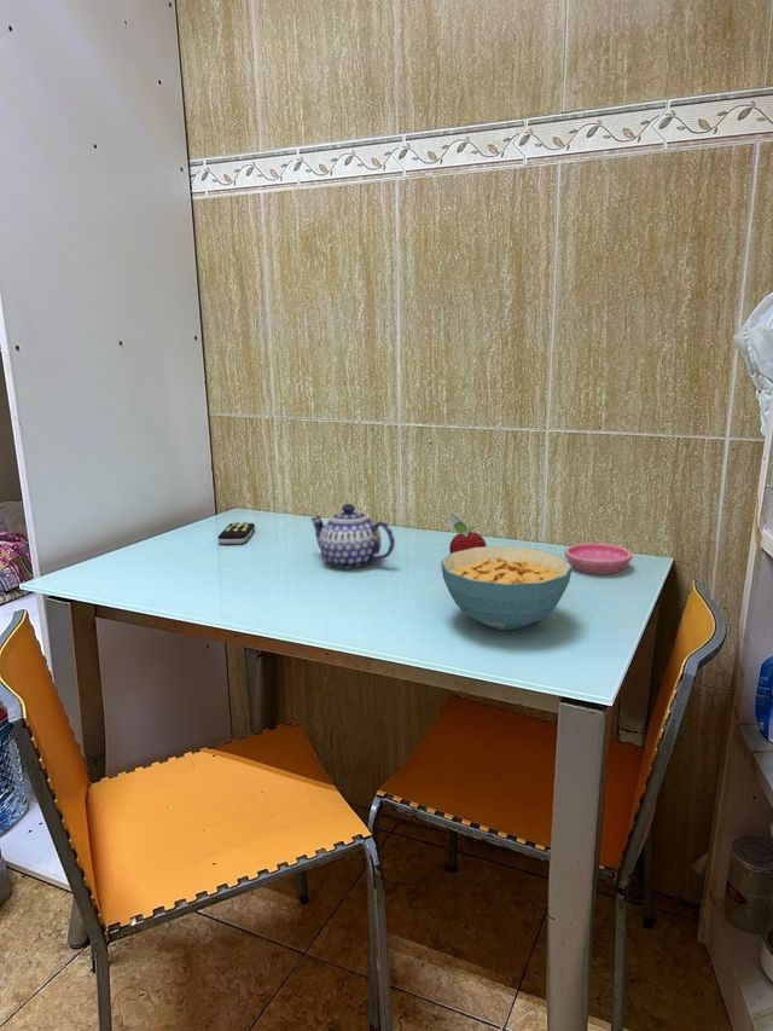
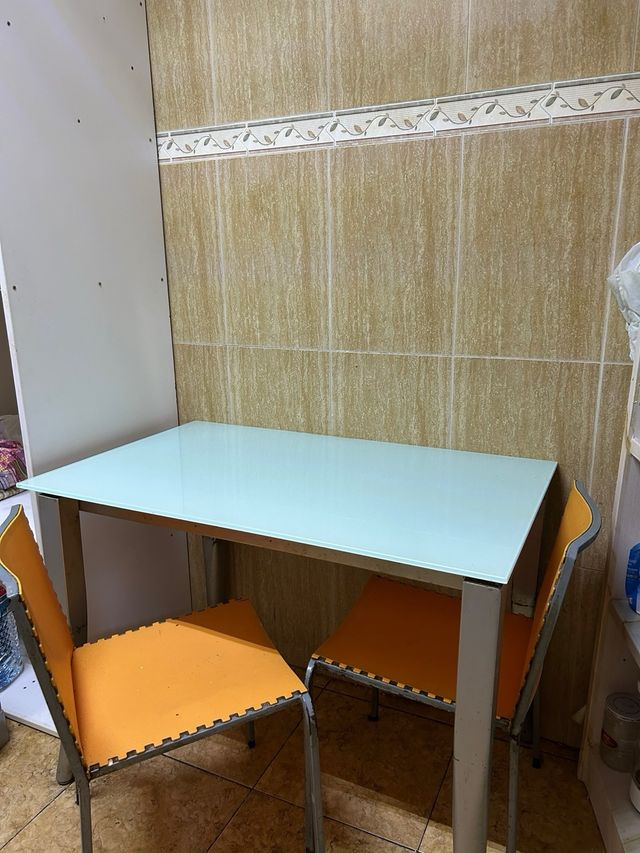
- teapot (350, 533)
- saucer (597, 558)
- fruit (463, 541)
- remote control (237, 532)
- cereal bowl (505, 592)
